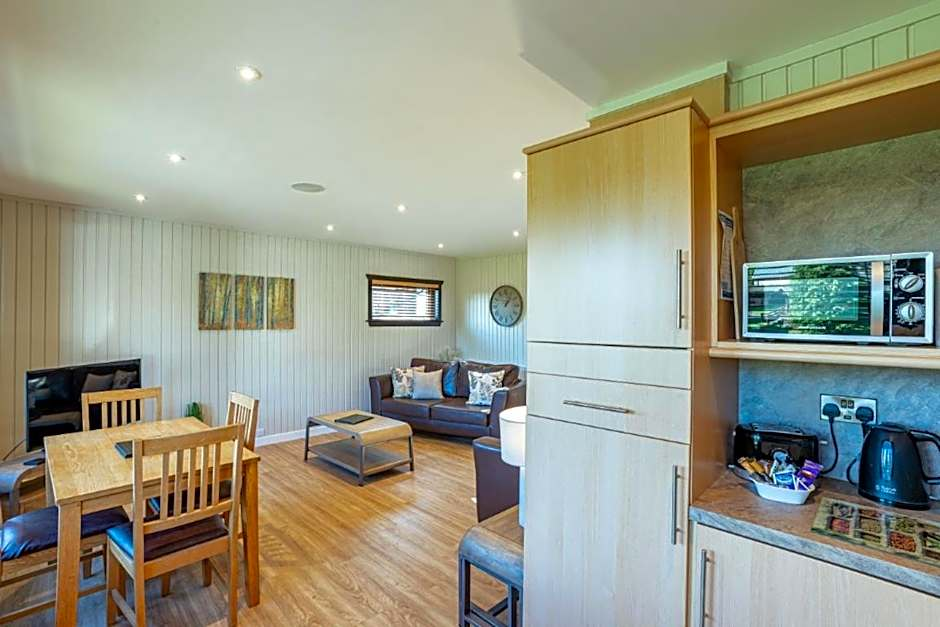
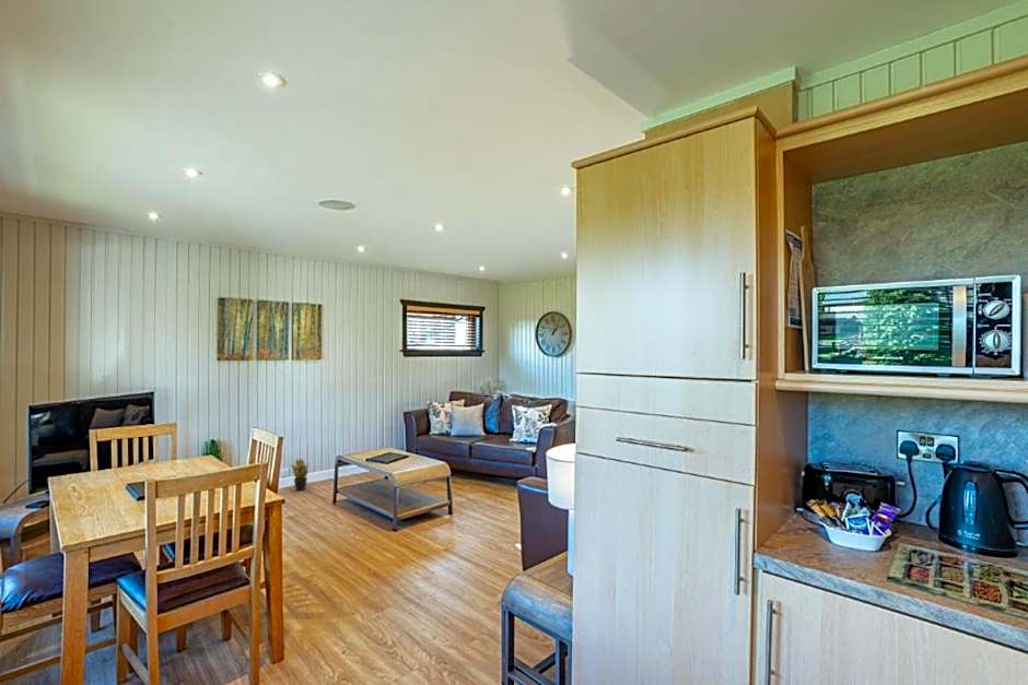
+ potted plant (301, 473)
